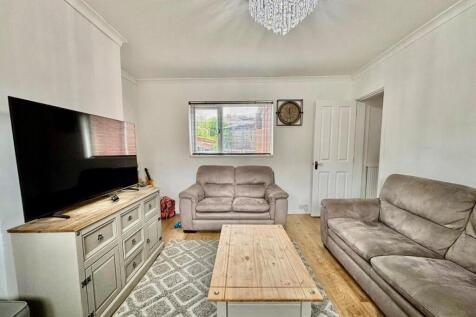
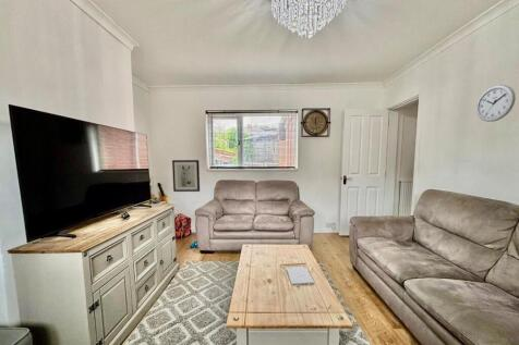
+ wall clock (493, 103)
+ notepad (297, 272)
+ wall art (185, 175)
